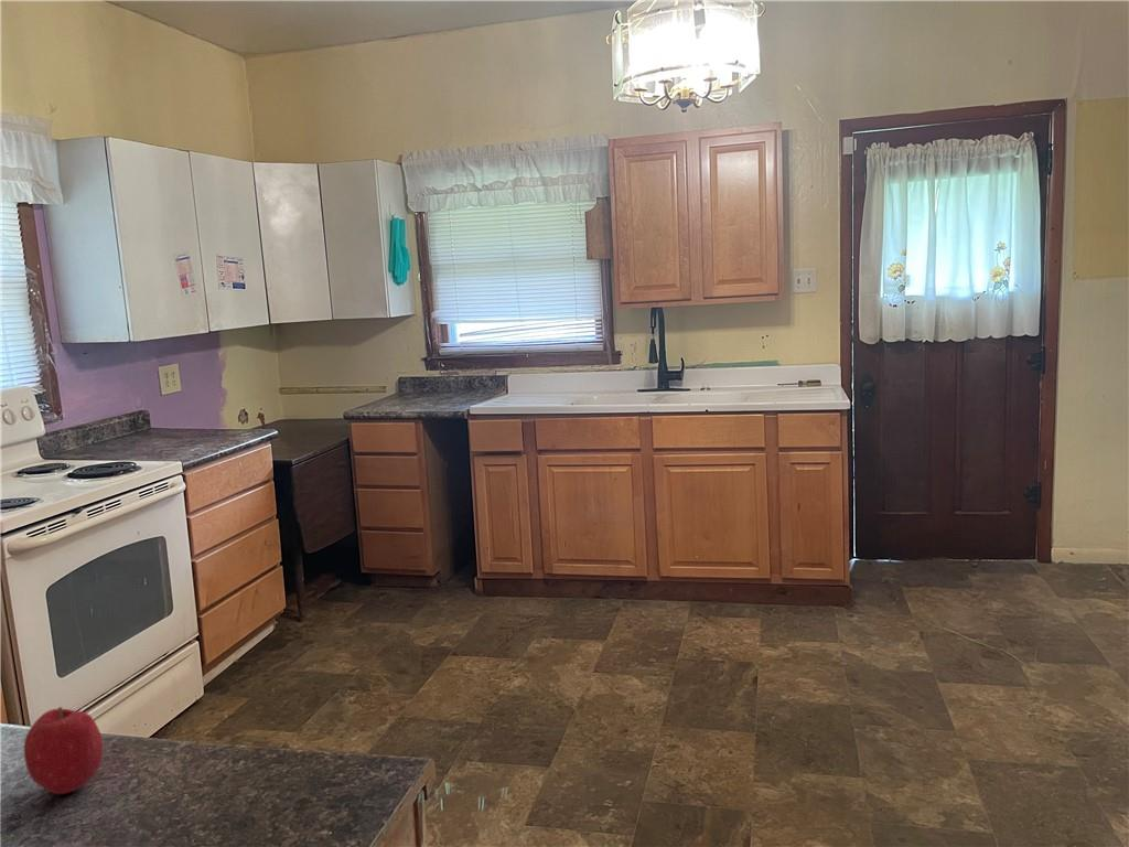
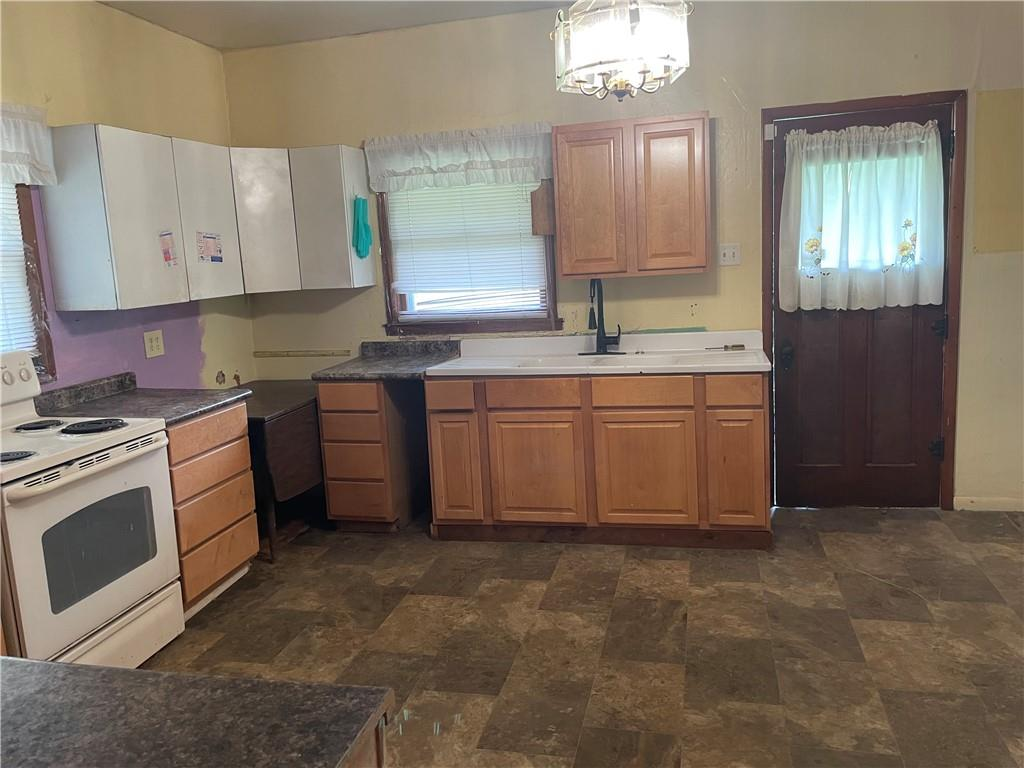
- fruit (63, 746)
